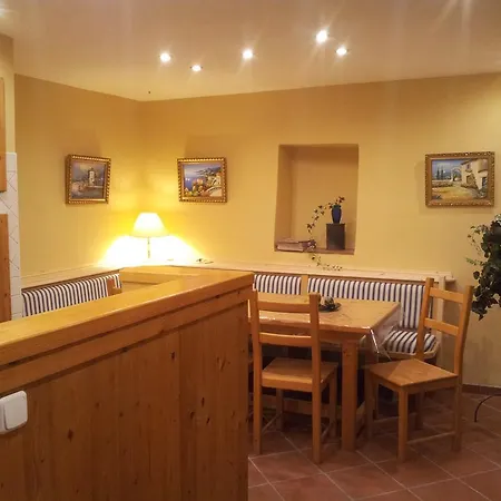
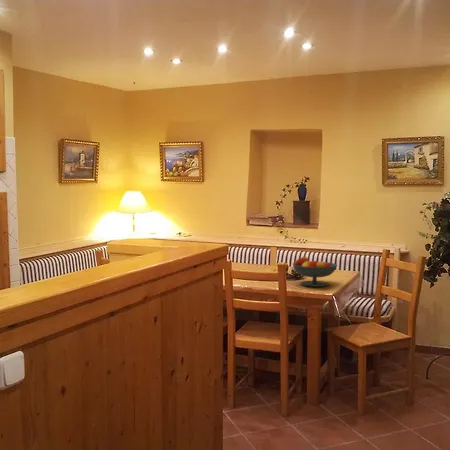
+ fruit bowl (314, 270)
